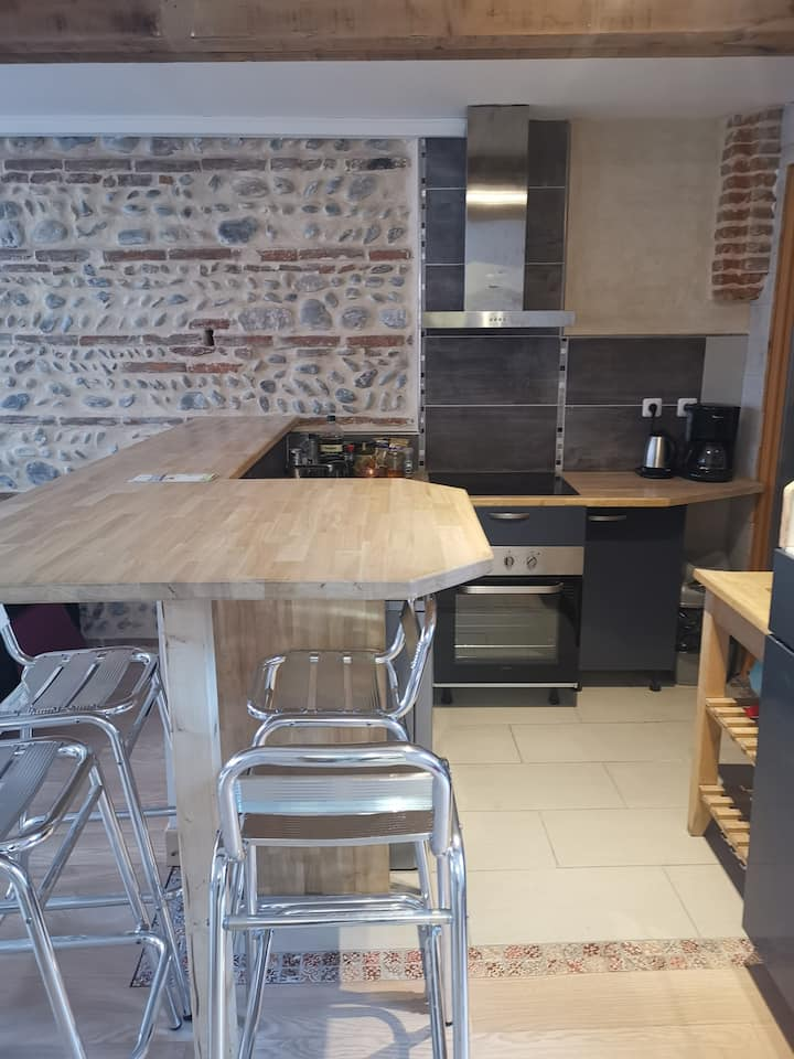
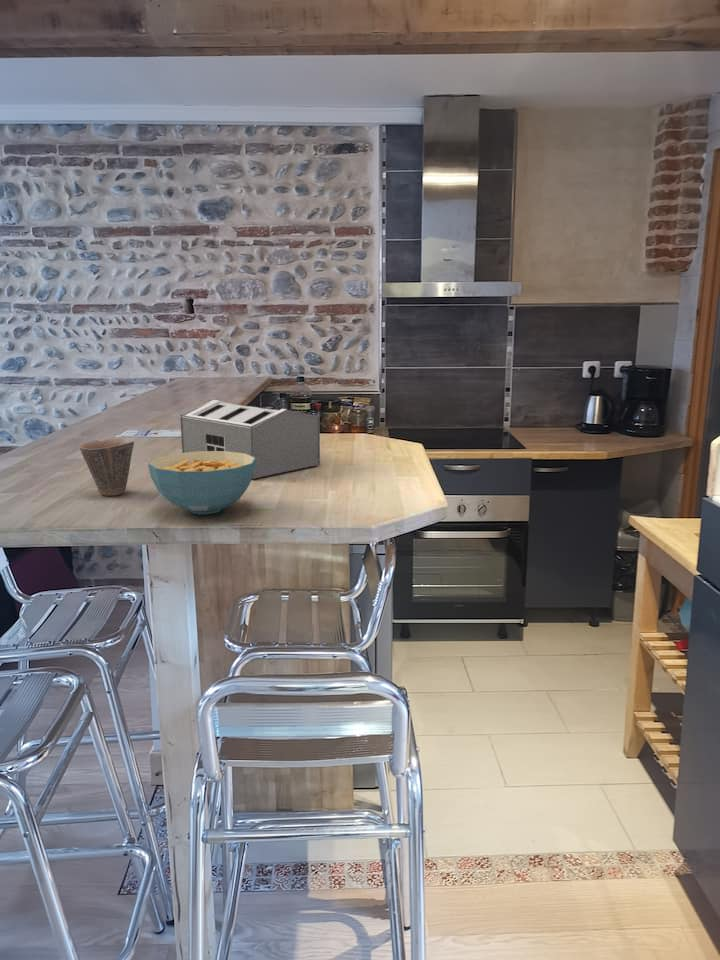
+ cereal bowl (204, 485)
+ cup (108, 467)
+ toaster (249, 434)
